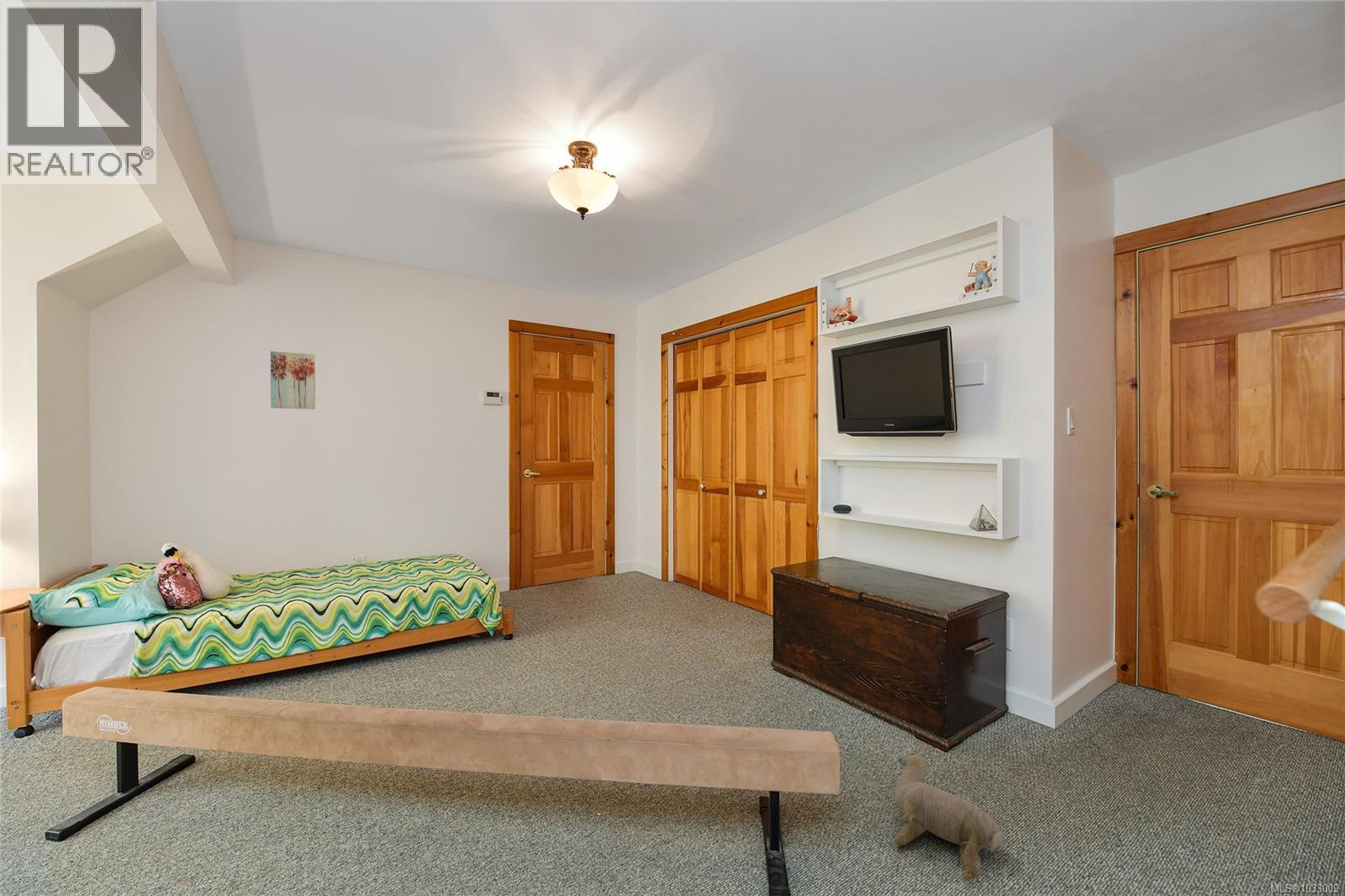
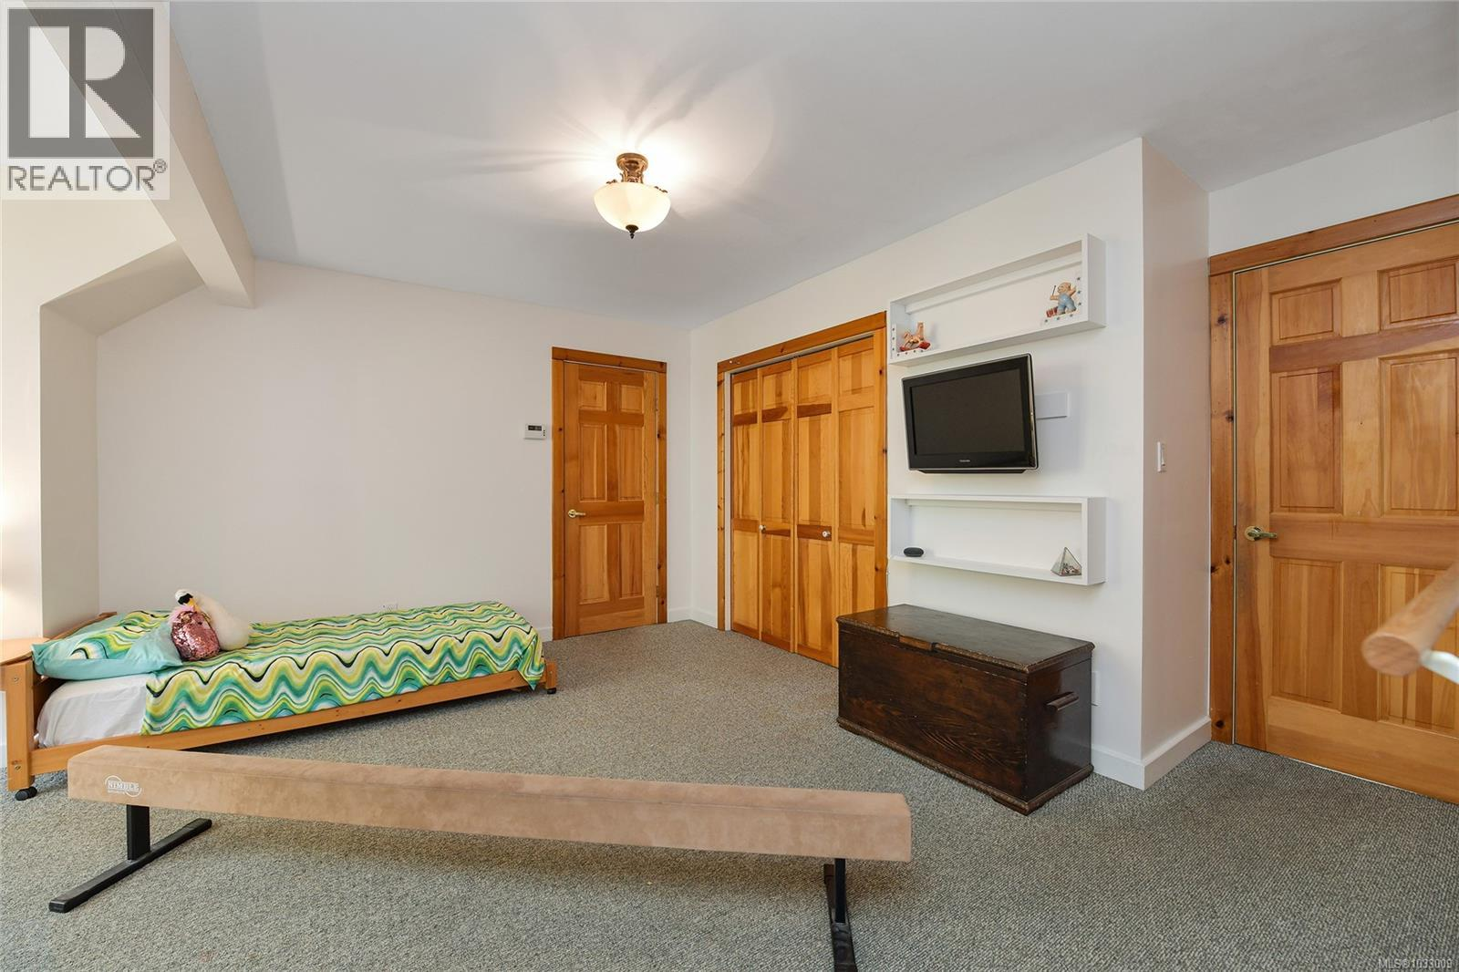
- wall art (293, 381)
- plush toy (936, 807)
